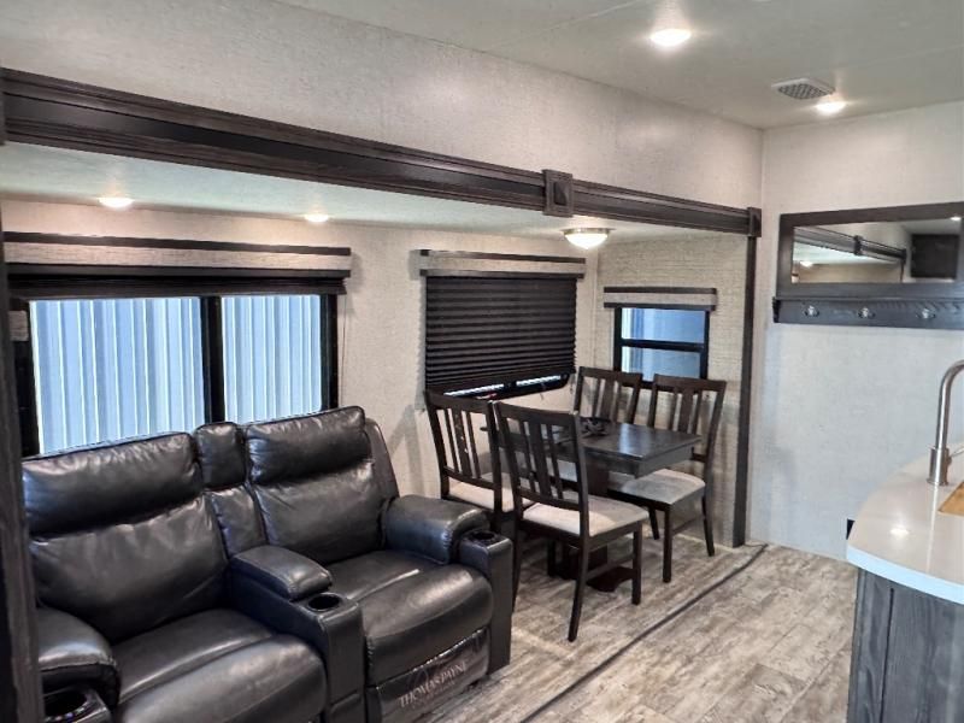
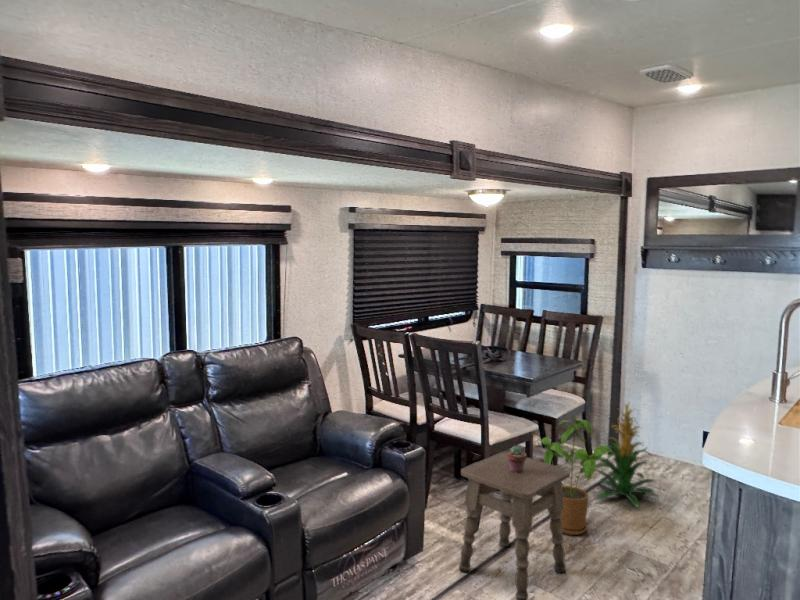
+ side table (513, 520)
+ house plant (577, 476)
+ potted succulent (516, 458)
+ indoor plant (625, 449)
